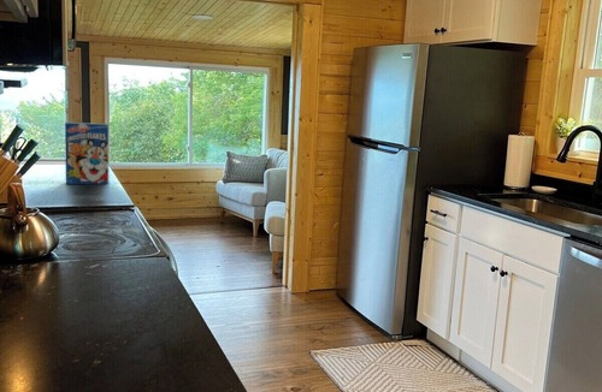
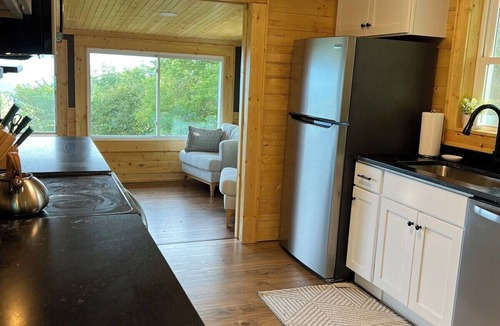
- cereal box (87, 153)
